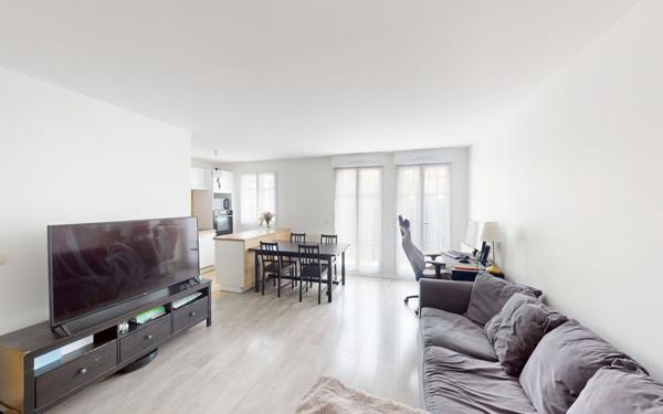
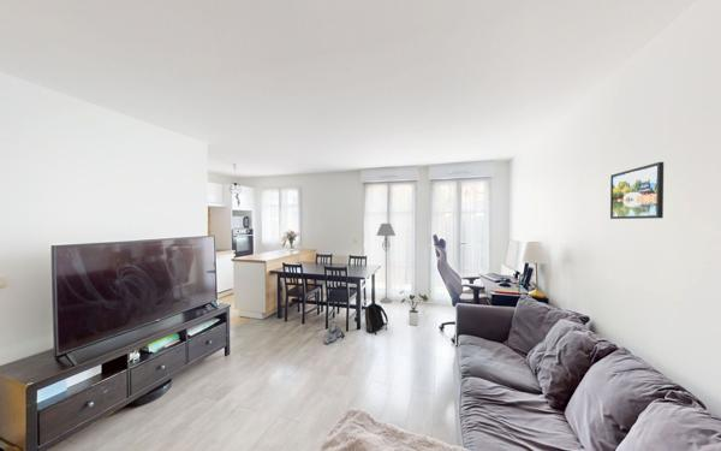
+ floor lamp (386, 262)
+ house plant (413, 308)
+ backpack (375, 315)
+ plush toy (334, 330)
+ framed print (633, 194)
